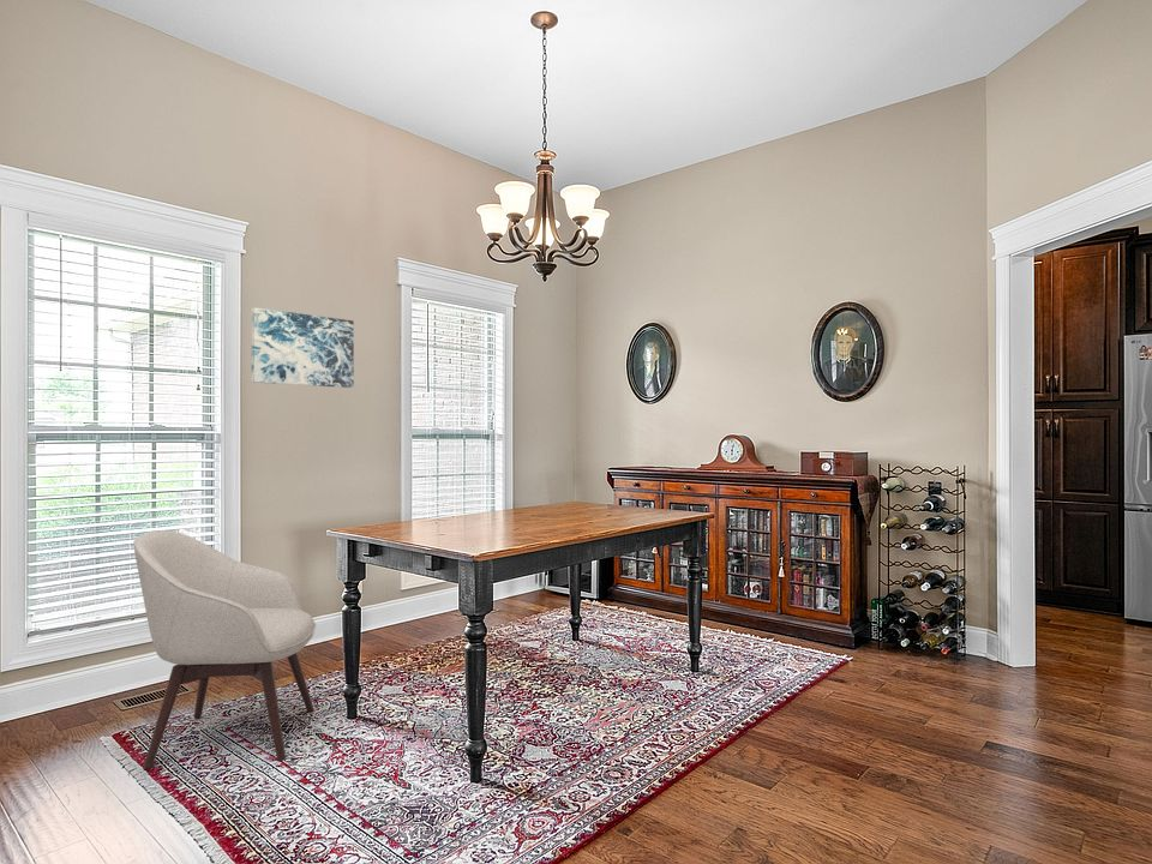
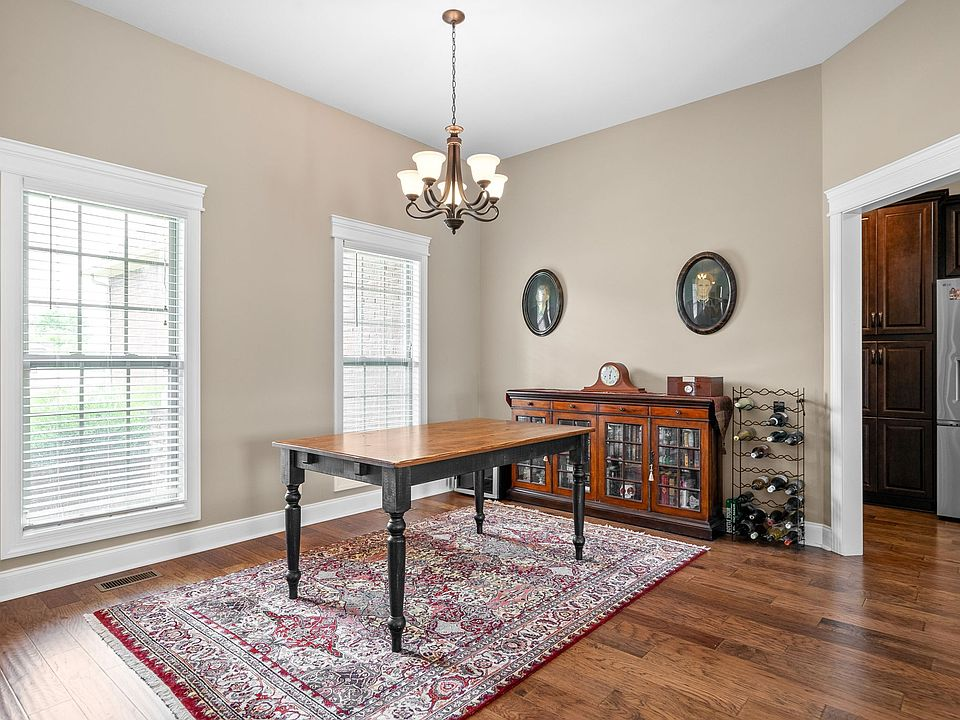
- wall art (305, 349)
- chair (229, 634)
